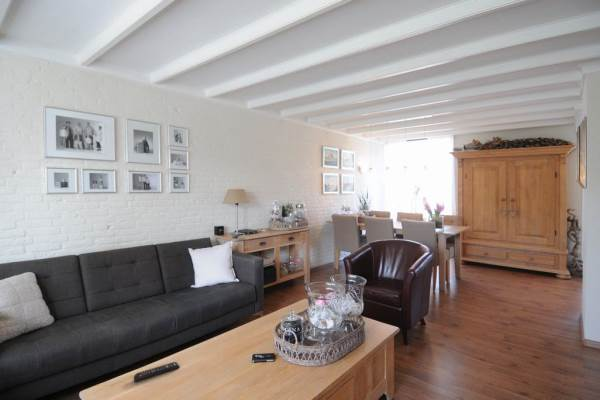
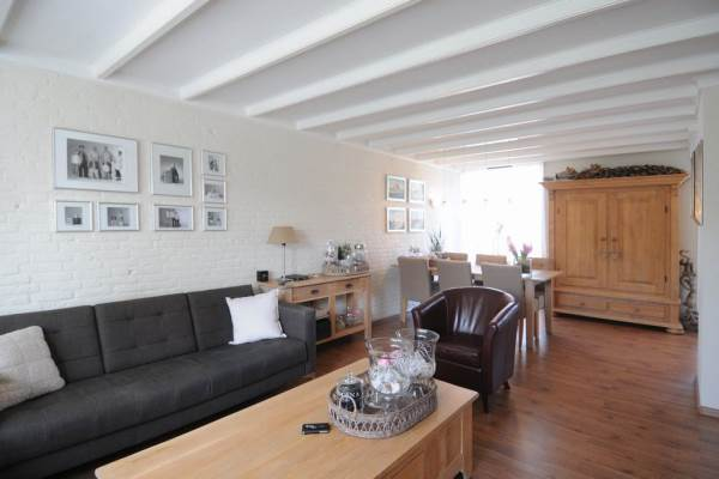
- remote control (157, 371)
